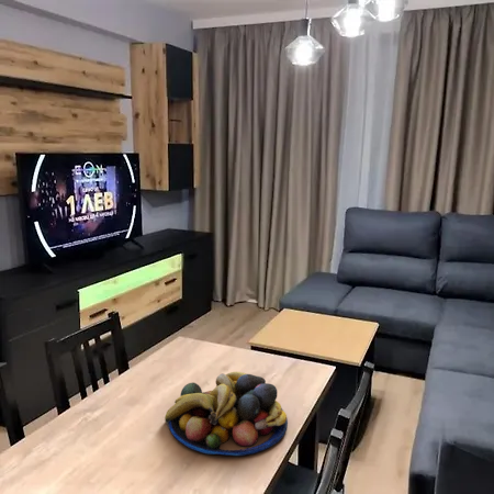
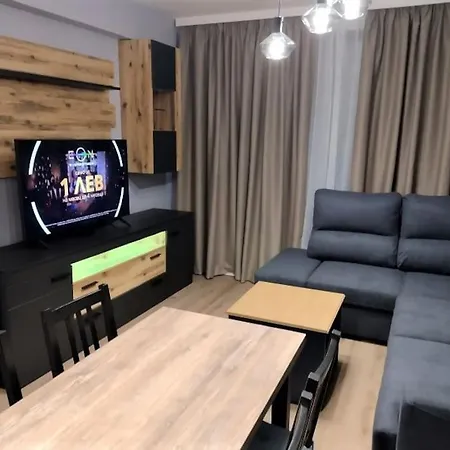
- fruit bowl (227, 402)
